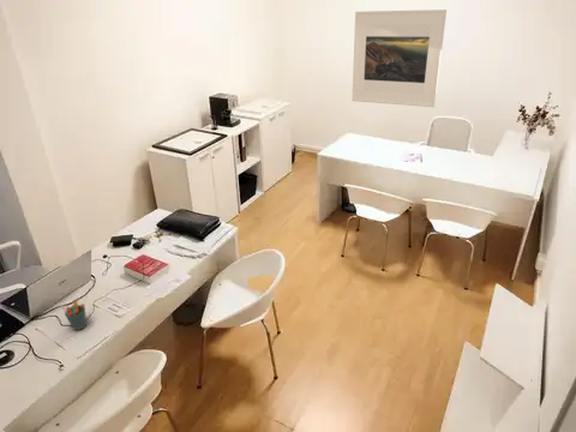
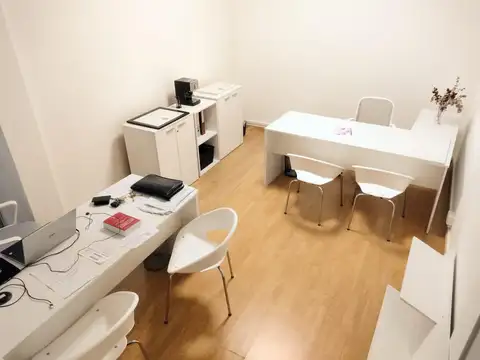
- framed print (395, 59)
- pen holder (76, 313)
